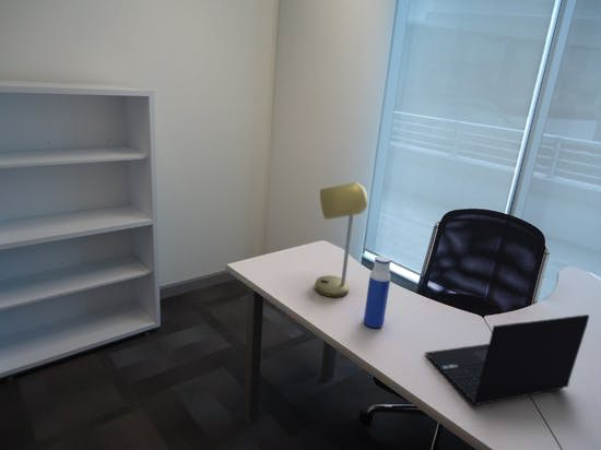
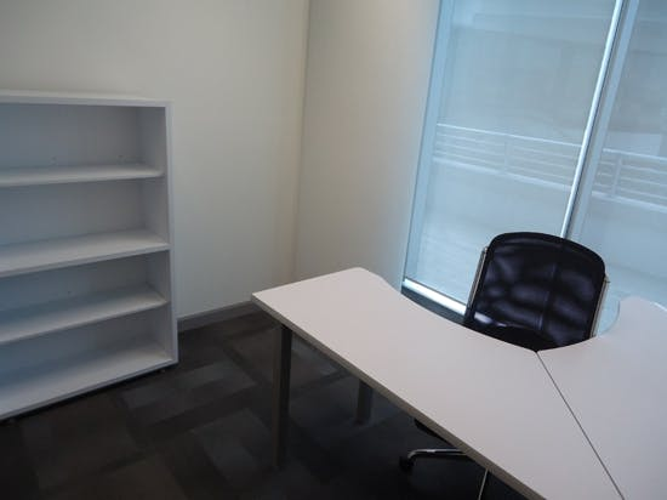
- desk lamp (346, 237)
- laptop (500, 336)
- water bottle (377, 291)
